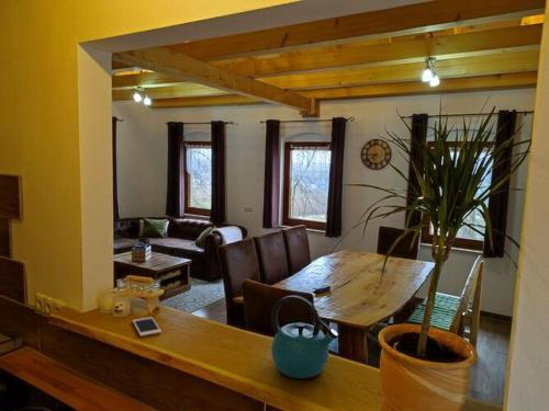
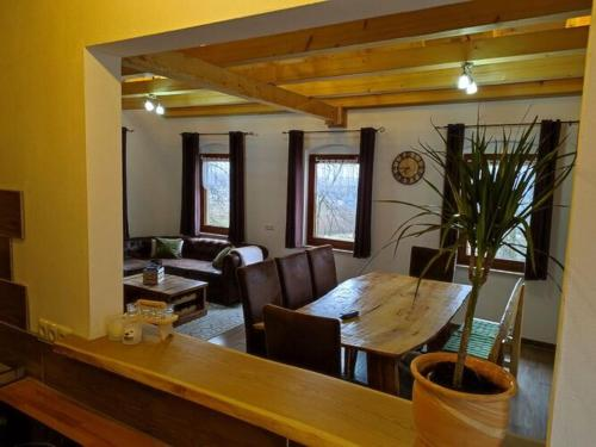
- kettle (303, 333)
- cell phone (146, 326)
